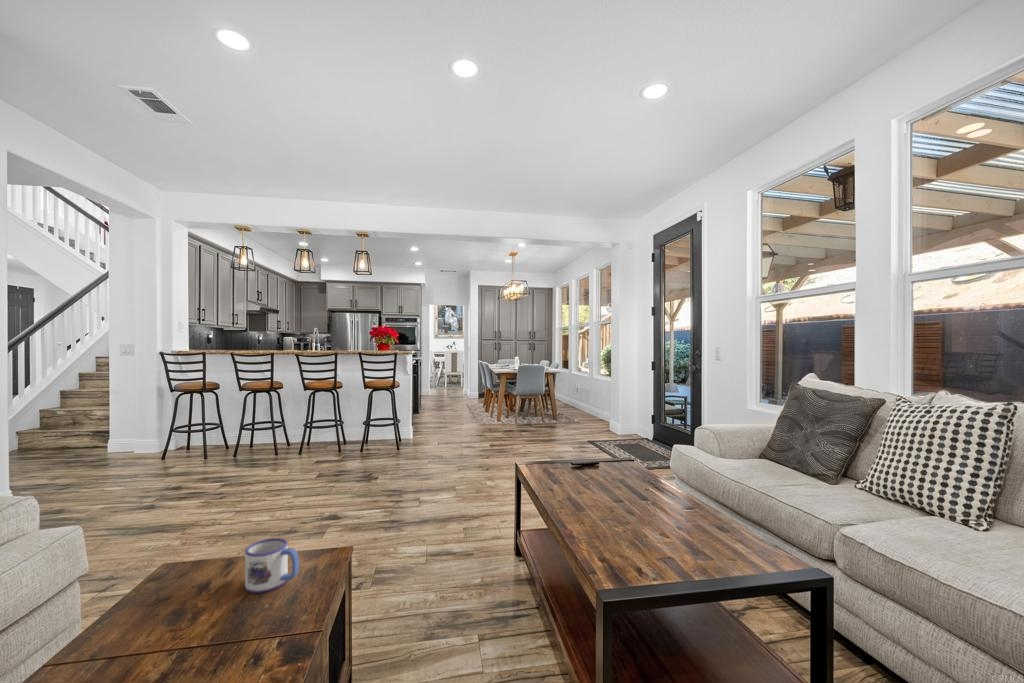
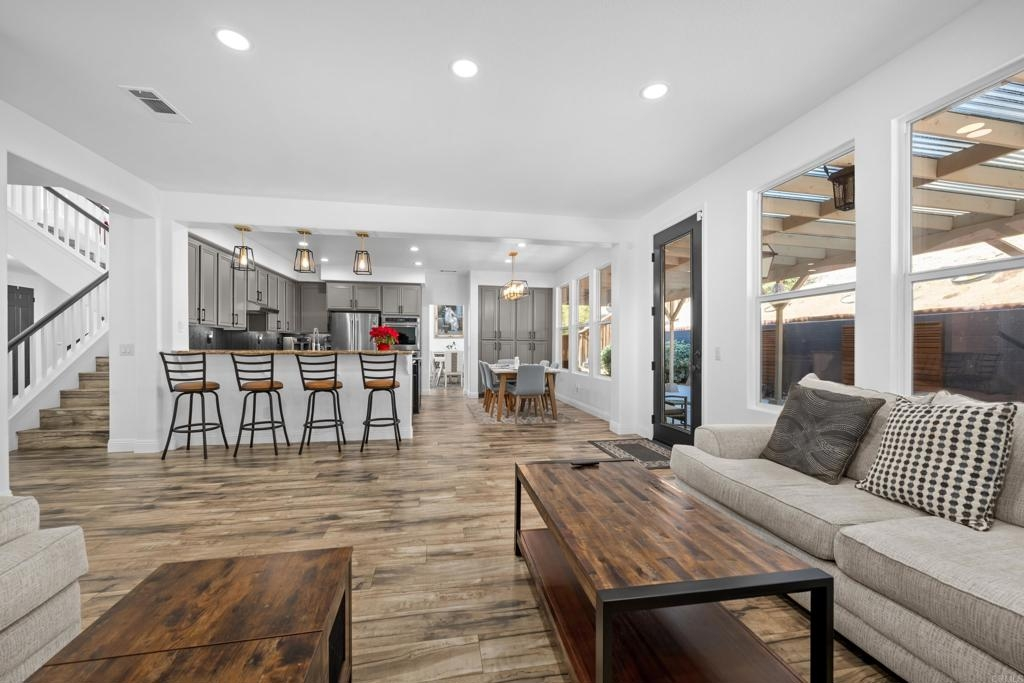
- mug (273, 564)
